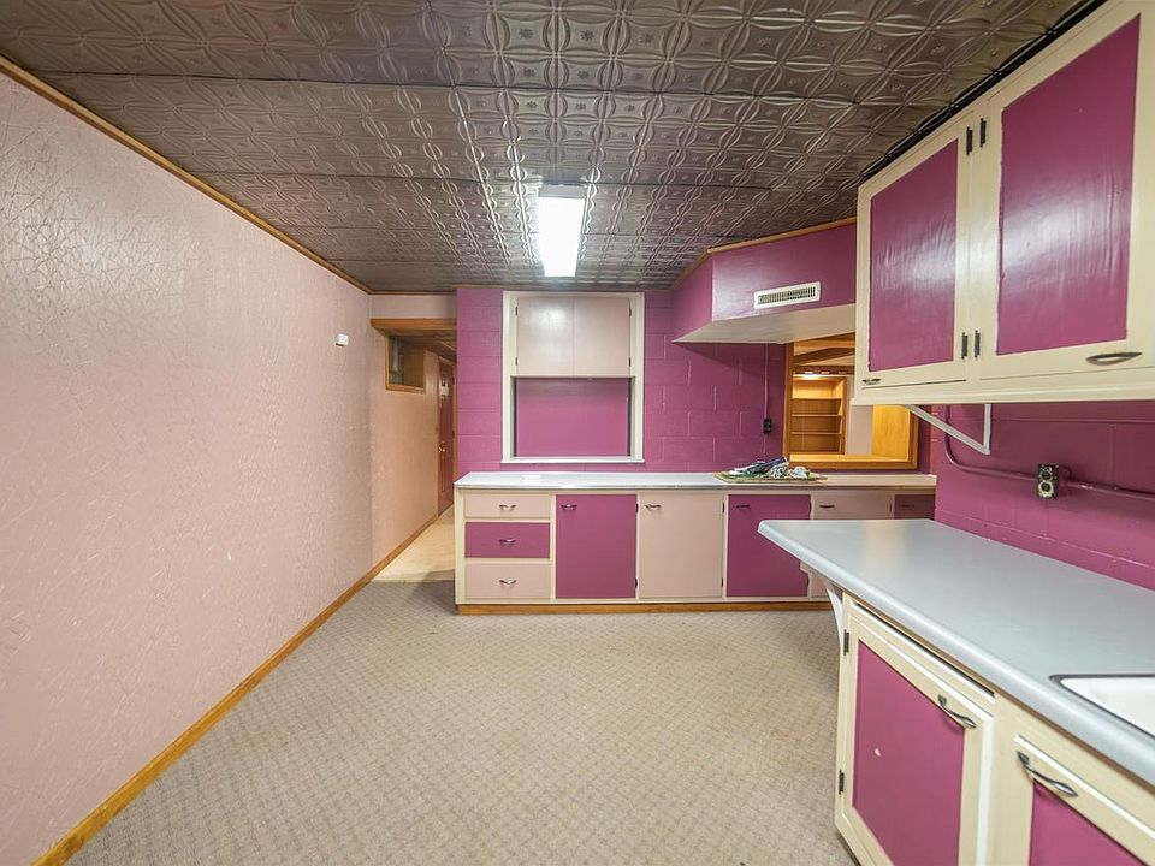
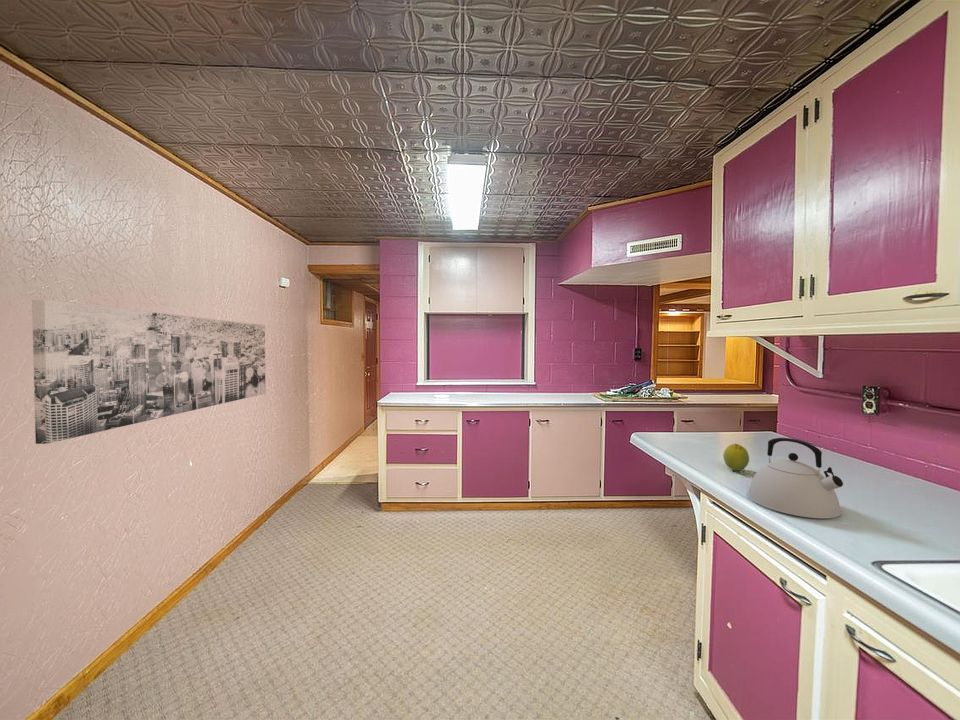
+ kettle (794, 471)
+ fruit (735, 456)
+ wall art (190, 363)
